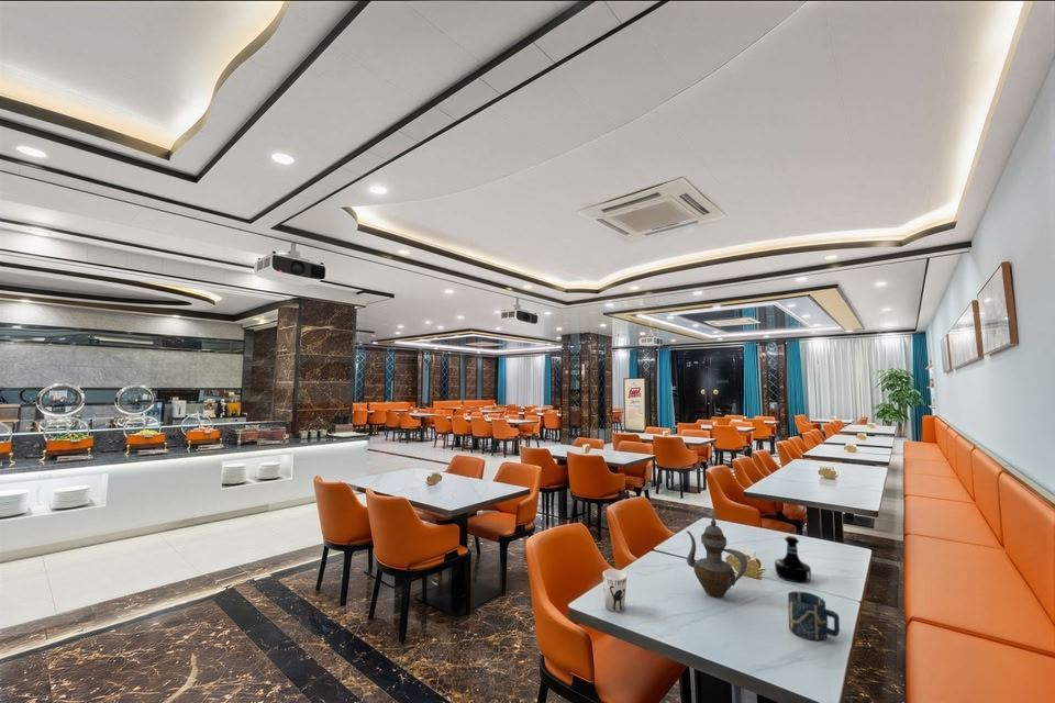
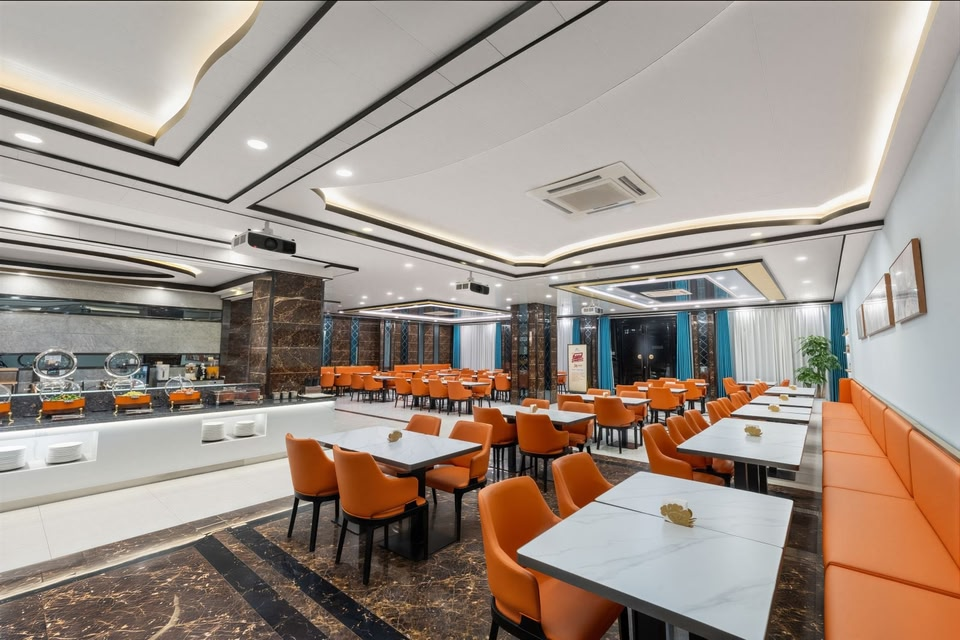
- cup (614, 590)
- teapot (714, 555)
- cup (813, 616)
- tequila bottle (791, 556)
